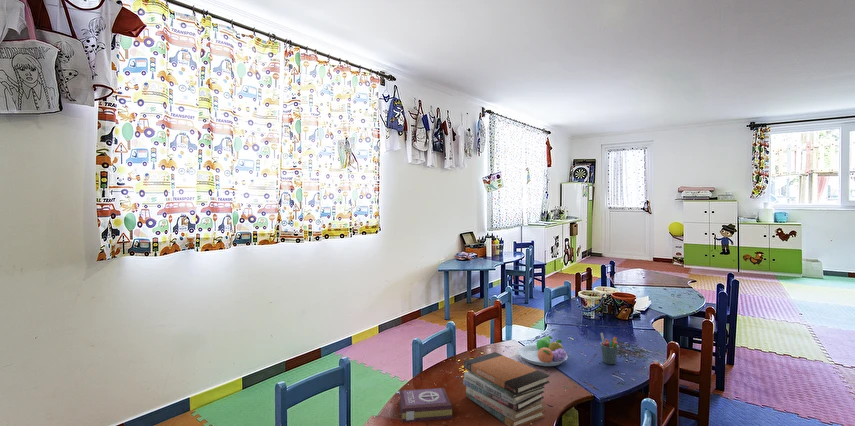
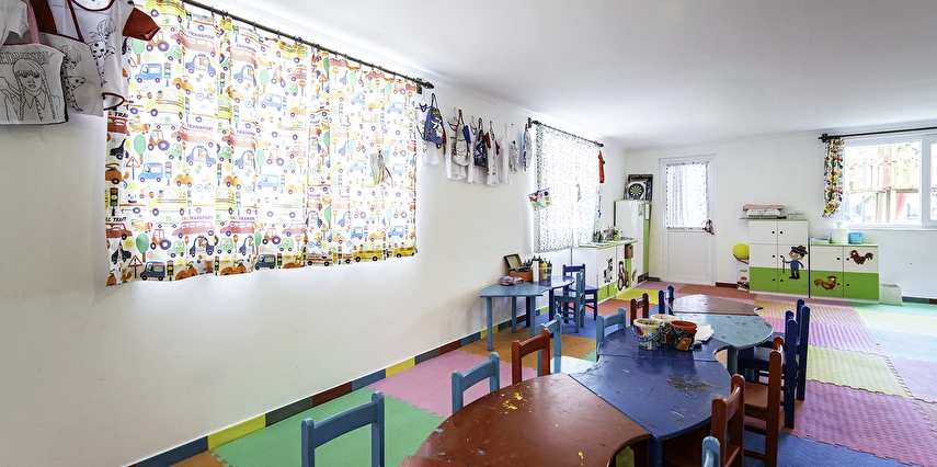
- fruit bowl (543, 348)
- pen holder (609, 348)
- book stack (503, 386)
- book (424, 403)
